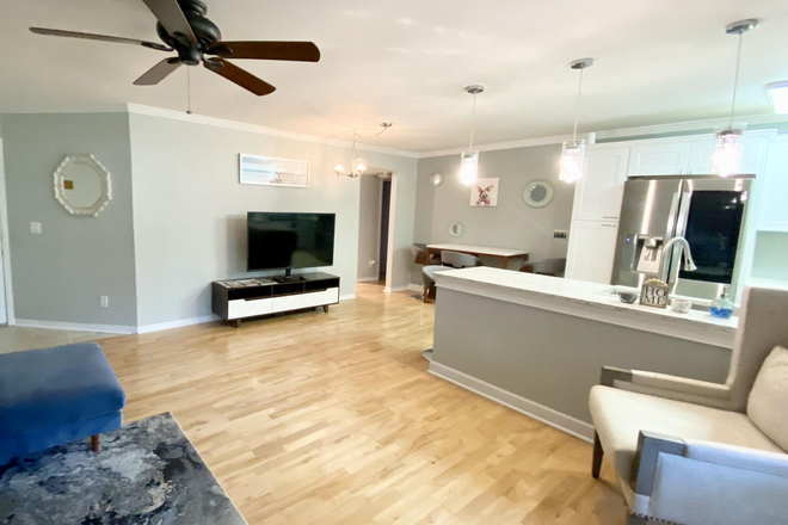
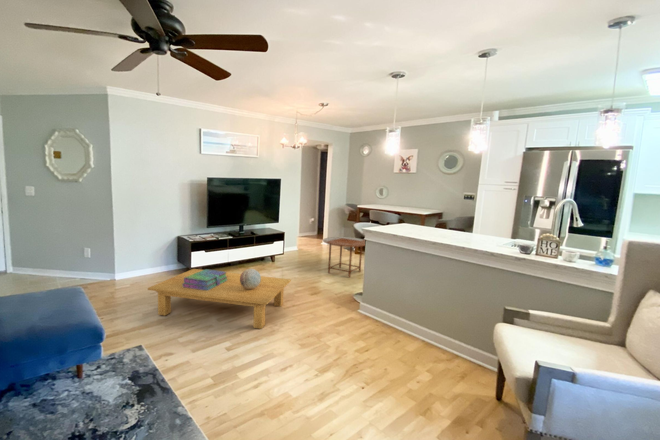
+ stack of books (206, 278)
+ decorative orb (250, 278)
+ coffee table (224, 296)
+ side table (341, 256)
